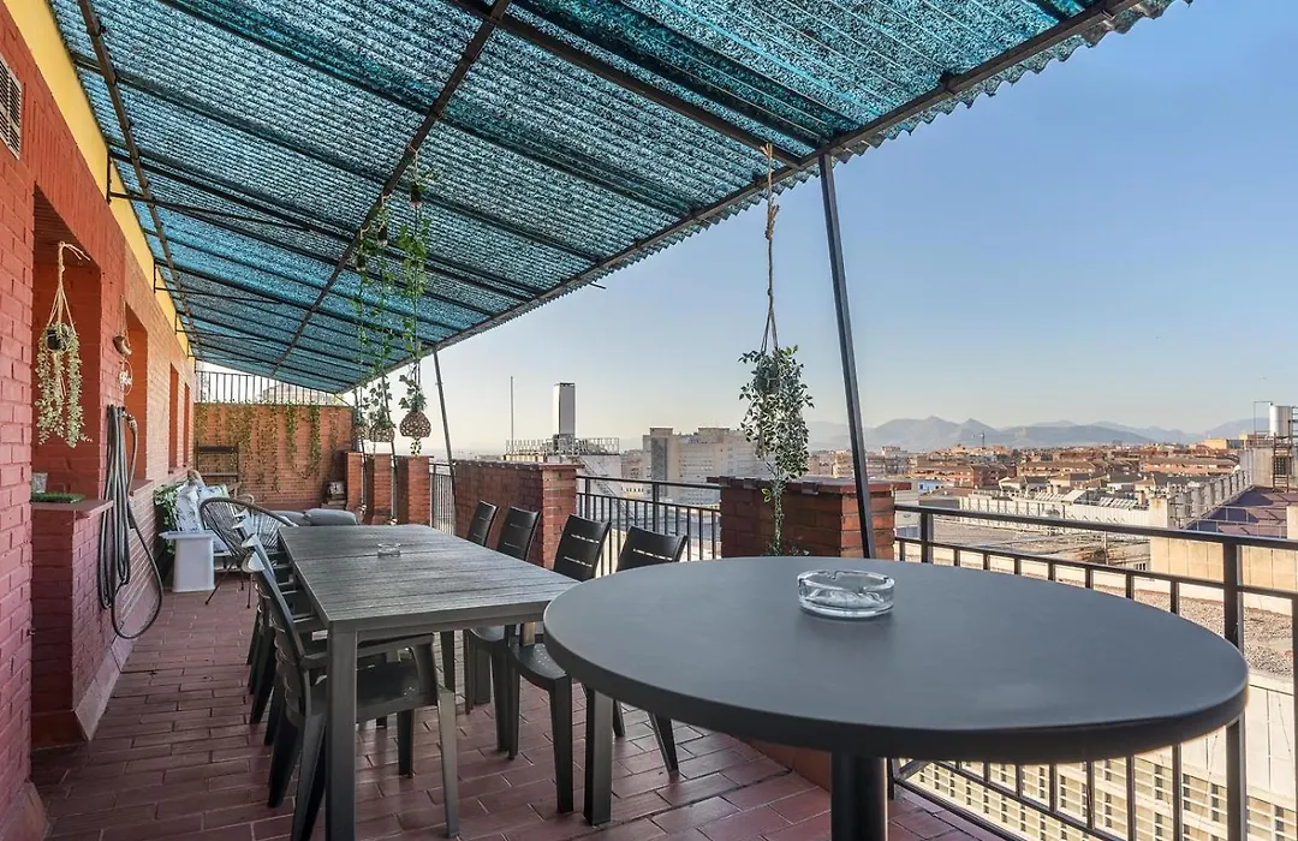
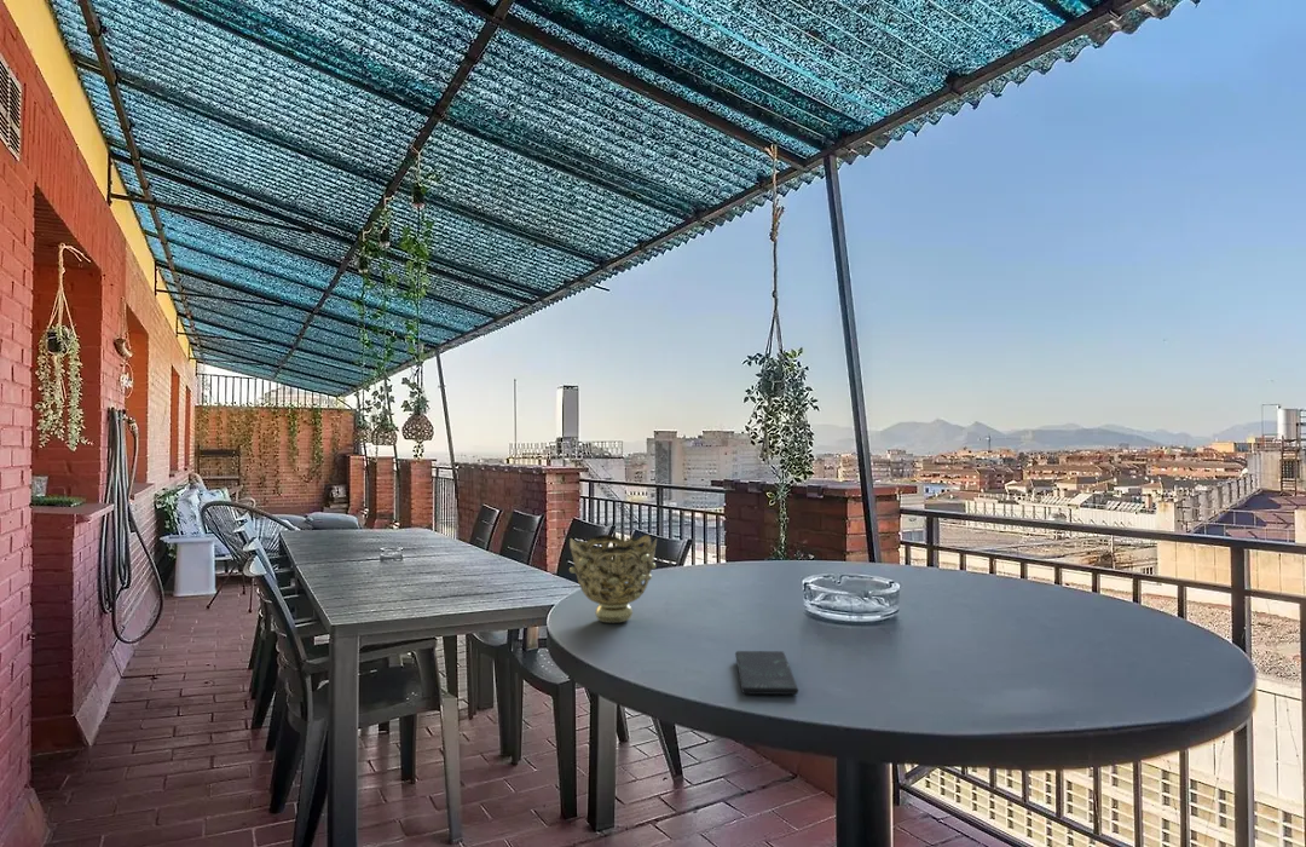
+ decorative bowl (613, 578)
+ smartphone (764, 670)
